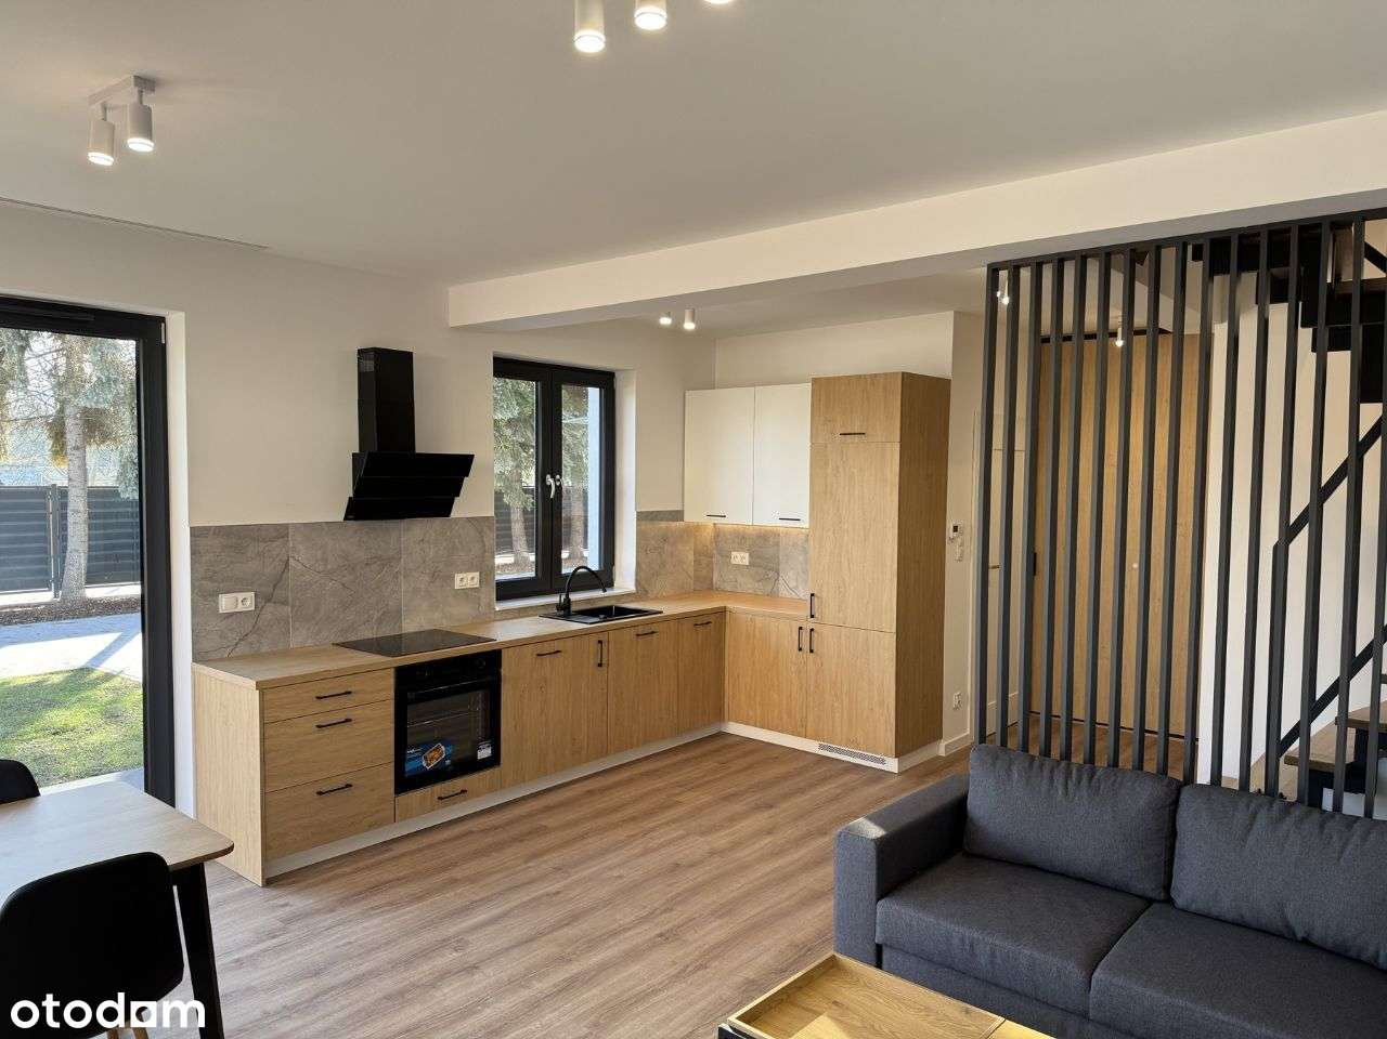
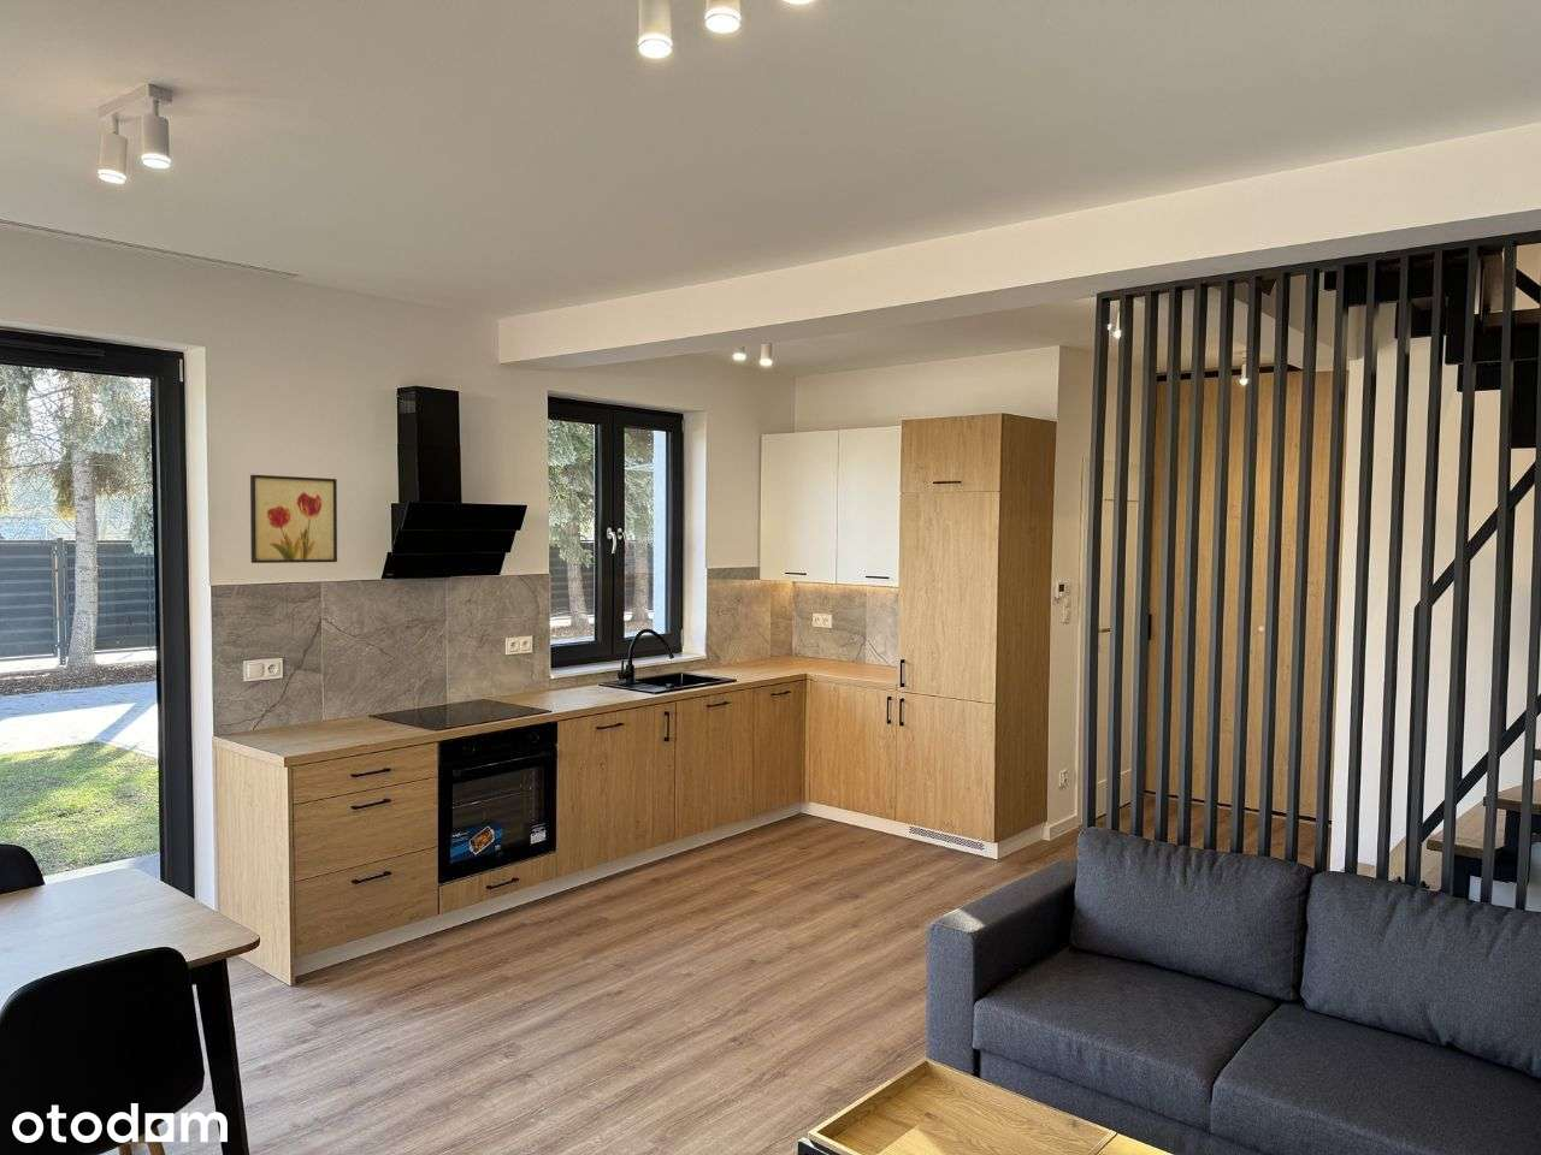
+ wall art (294, 519)
